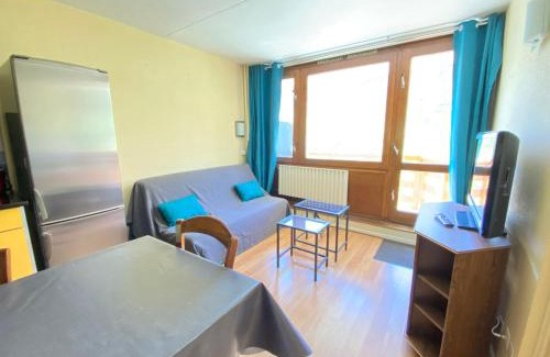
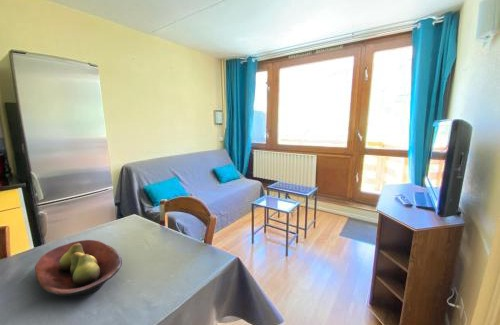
+ fruit bowl (79, 262)
